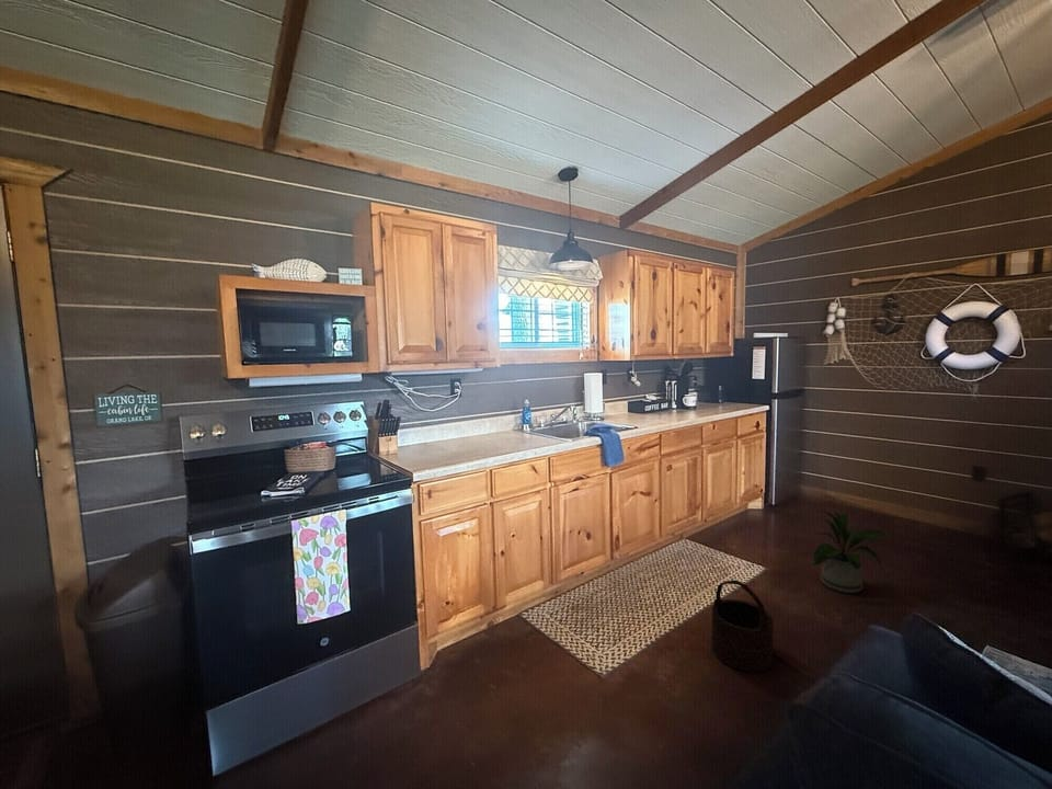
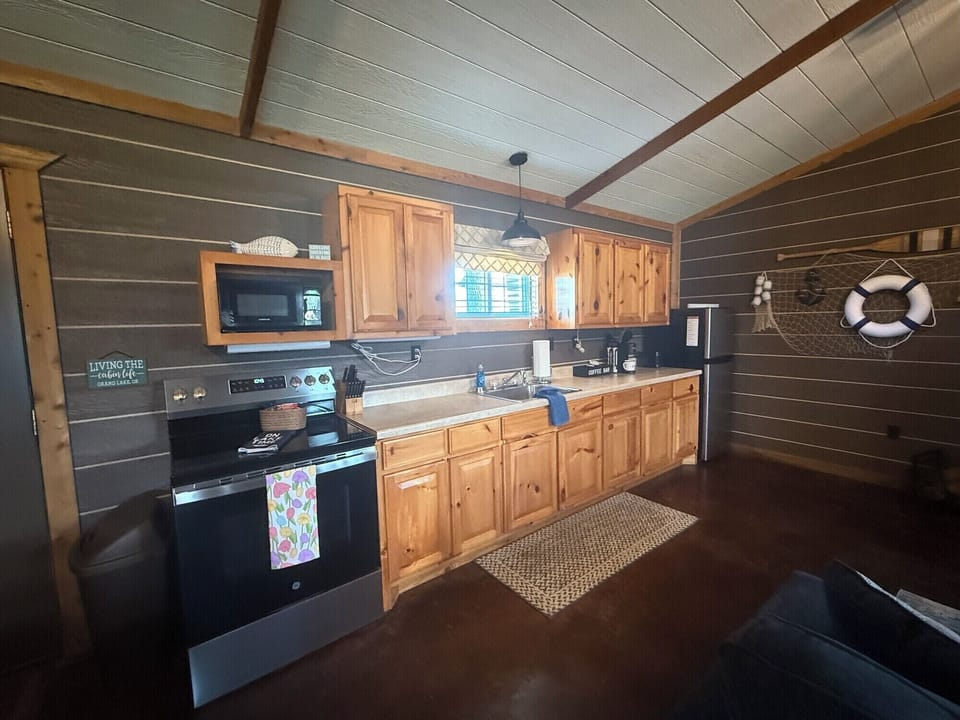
- wooden bucket (742, 617)
- house plant (853, 550)
